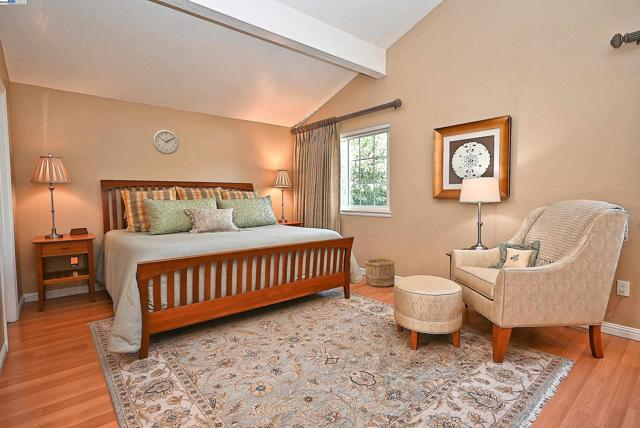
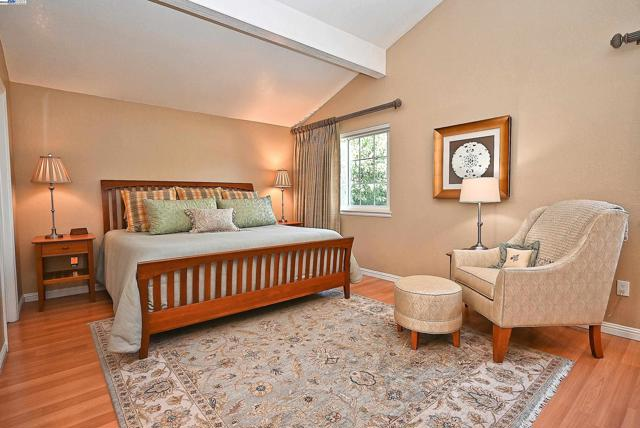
- wall clock (166, 141)
- wooden bucket (380, 272)
